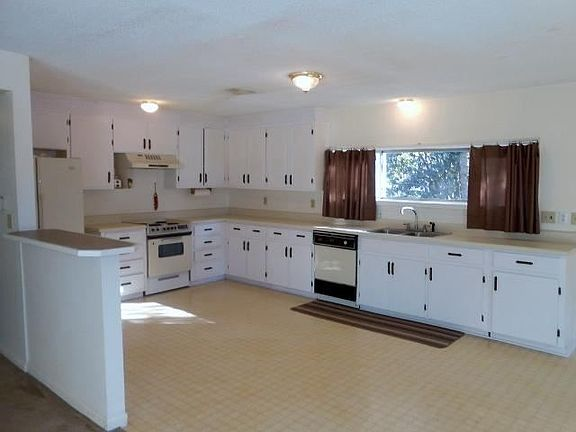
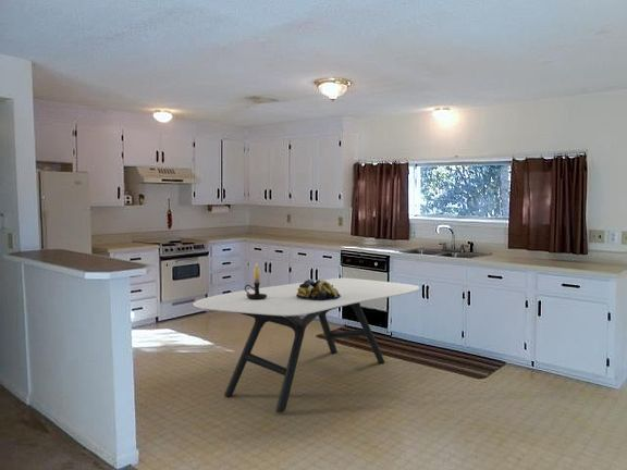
+ dining table (304, 332)
+ candle holder (255, 280)
+ fruit bowl (318, 287)
